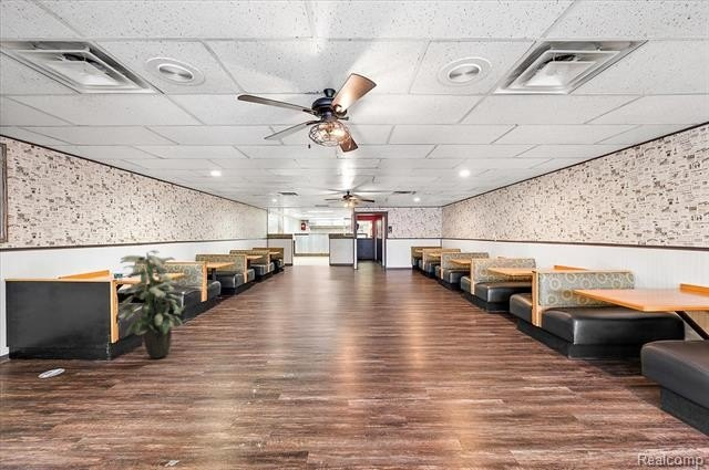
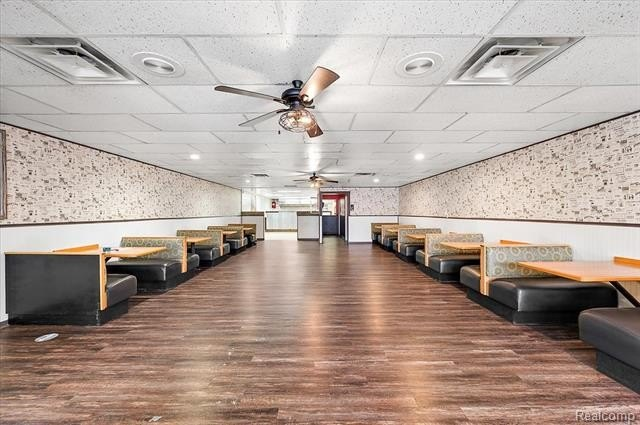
- indoor plant (152, 303)
